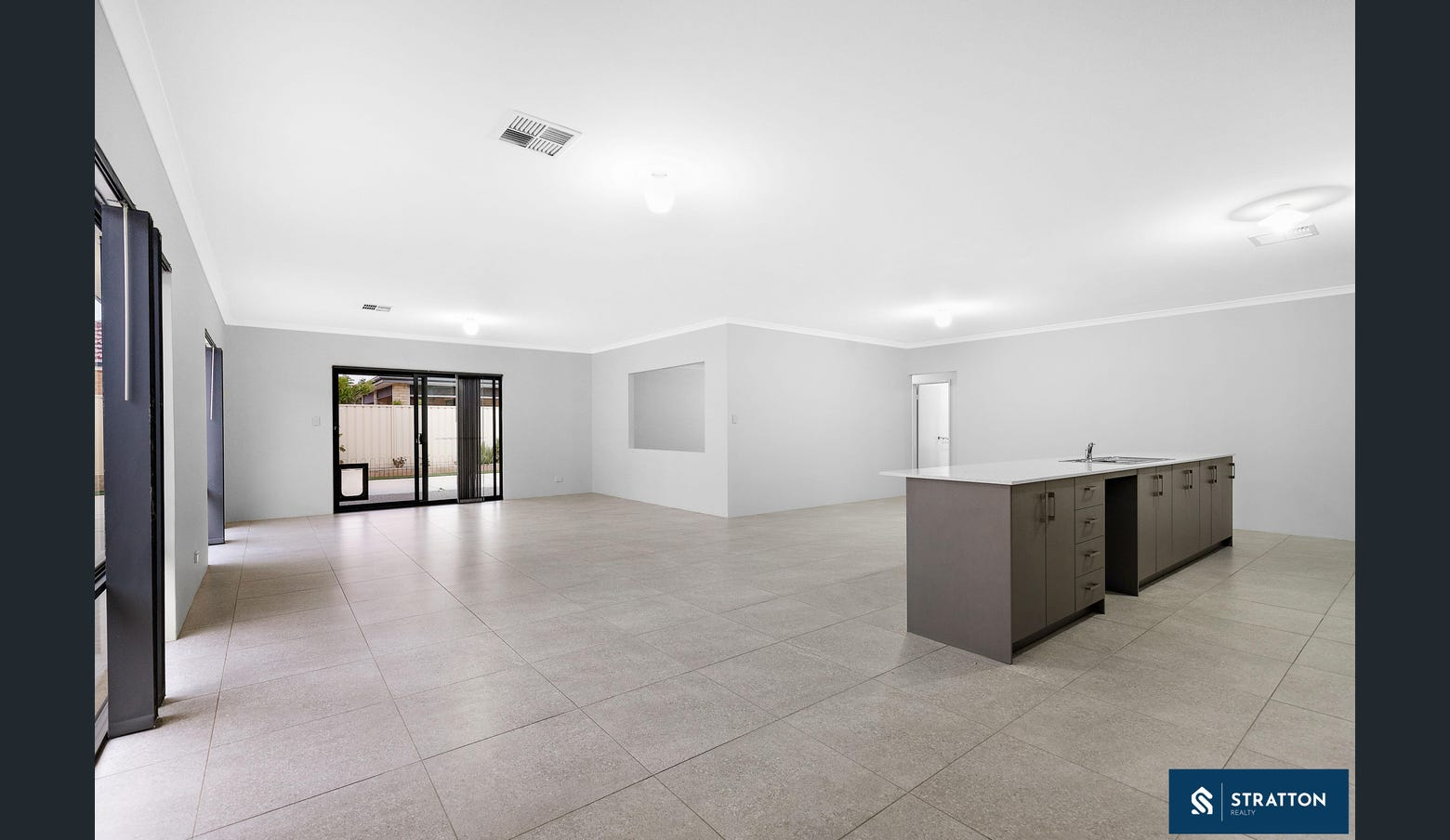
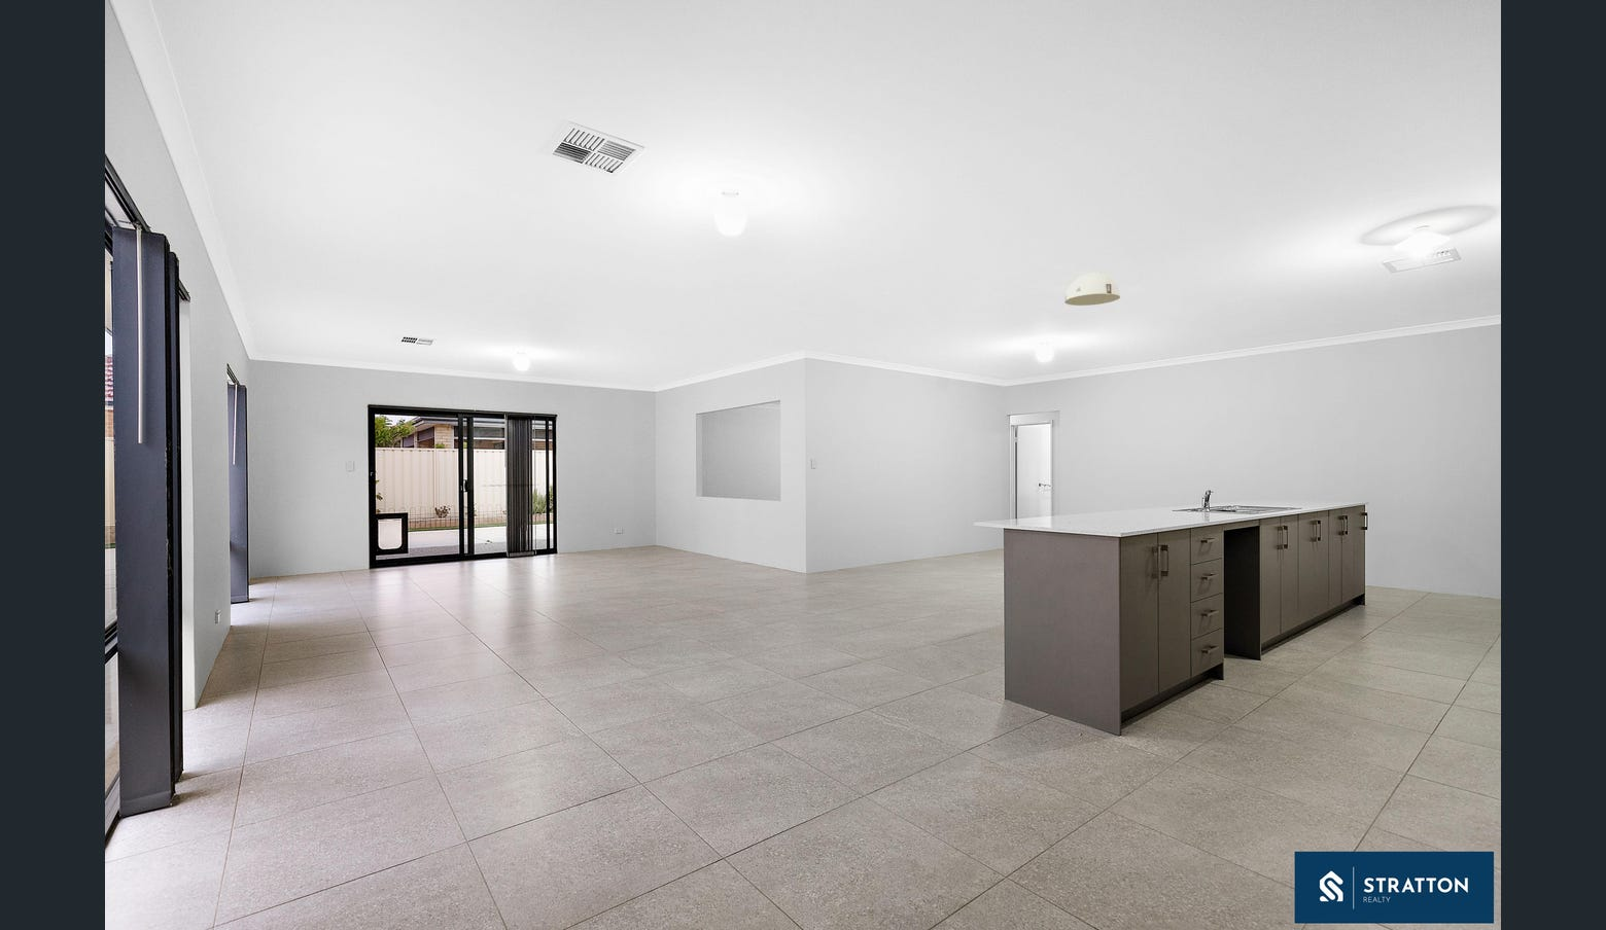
+ ceiling light (1091, 286)
